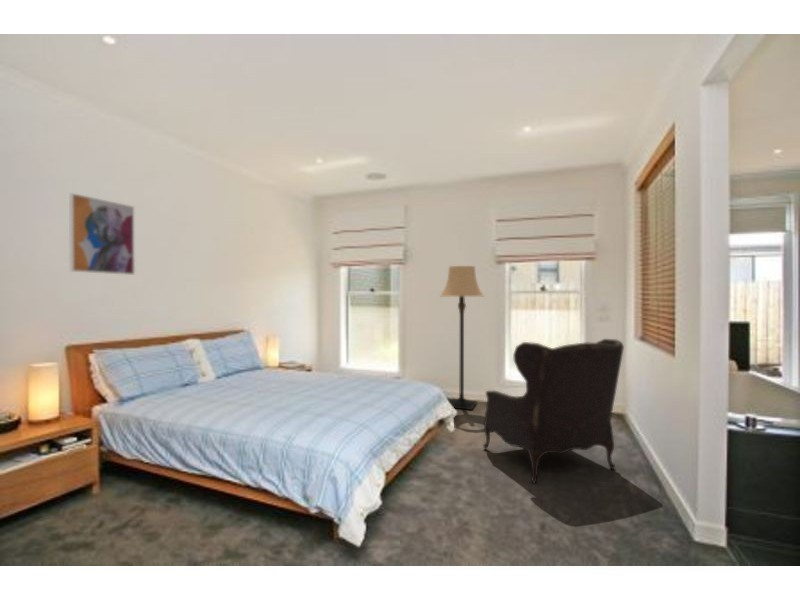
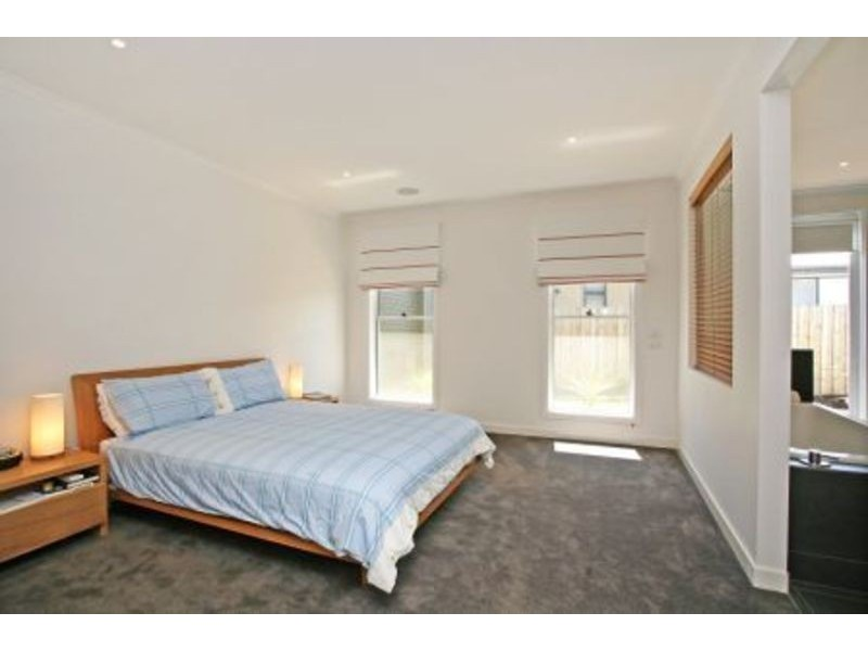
- wall art (104, 236)
- armchair (549, 399)
- lamp (461, 336)
